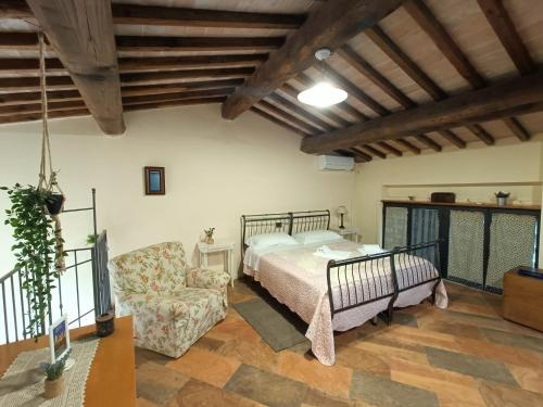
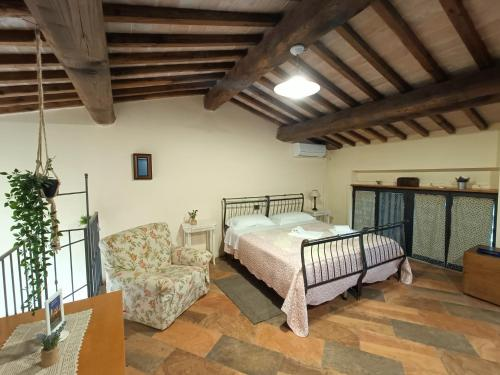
- candle (103, 322)
